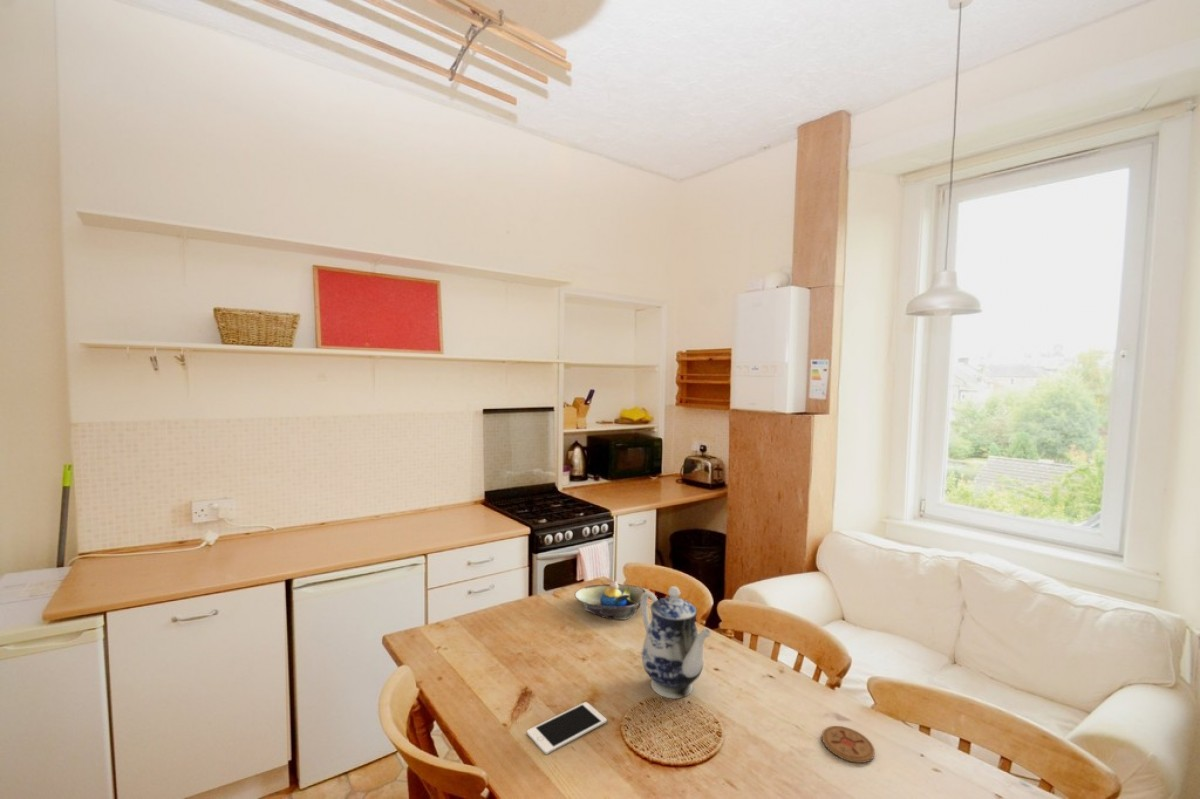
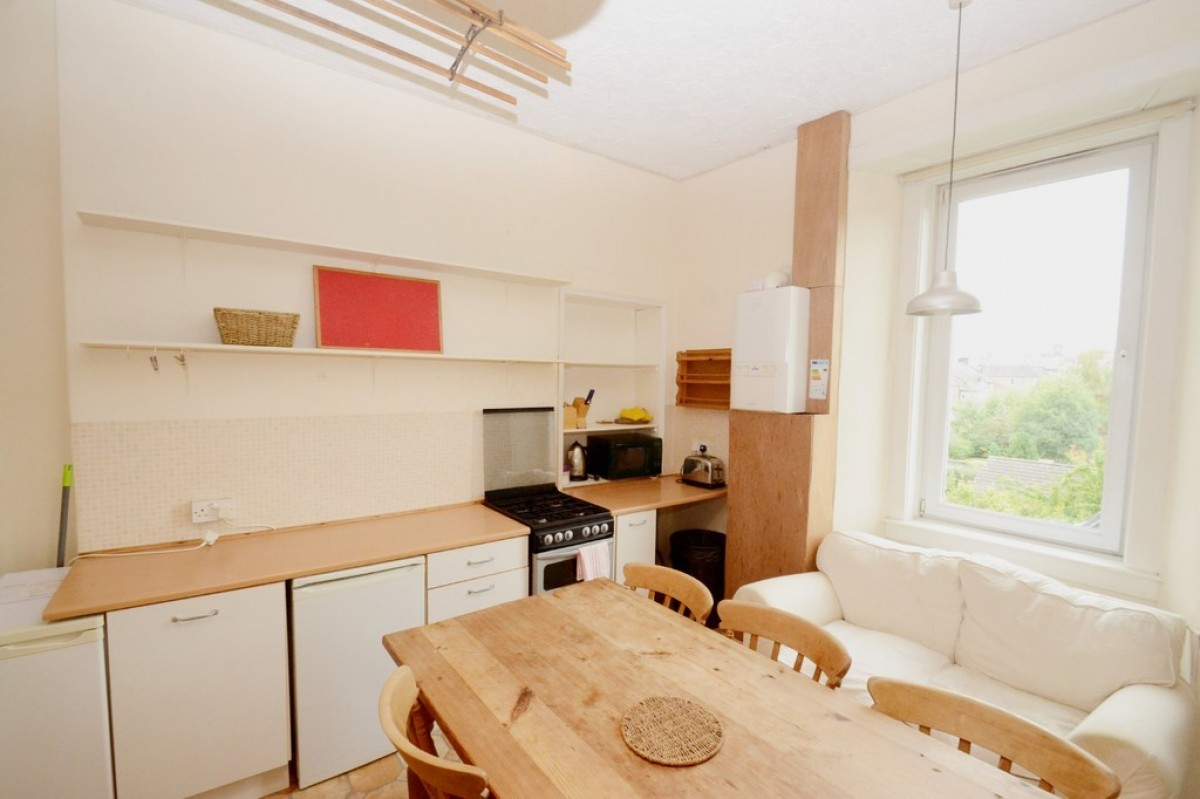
- cell phone (567, 726)
- coaster (847, 743)
- decorative bowl (619, 593)
- teapot (672, 636)
